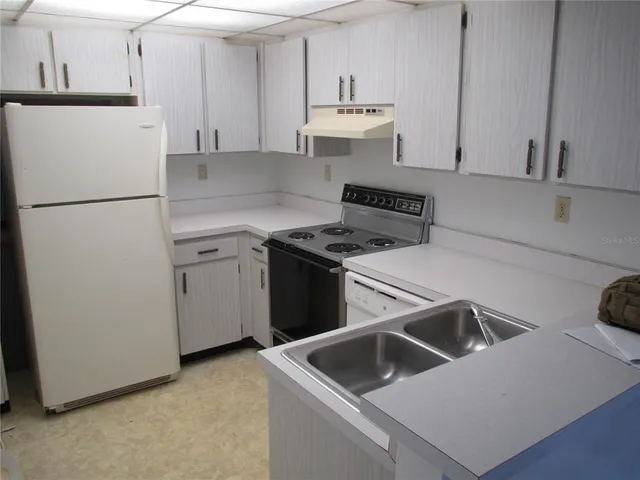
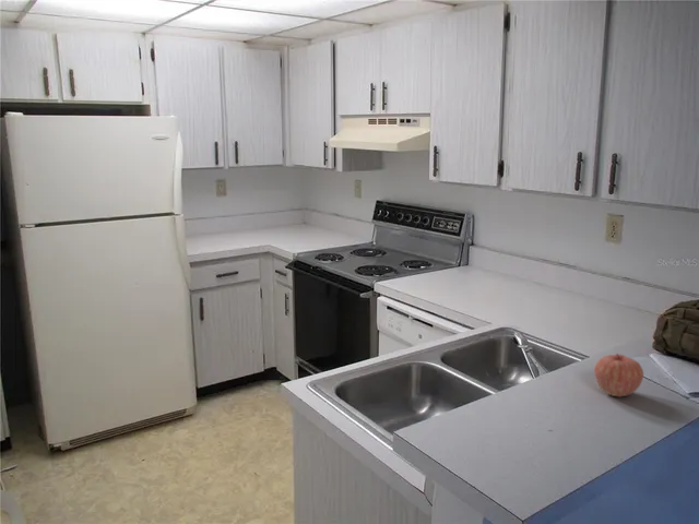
+ apple (618, 372)
